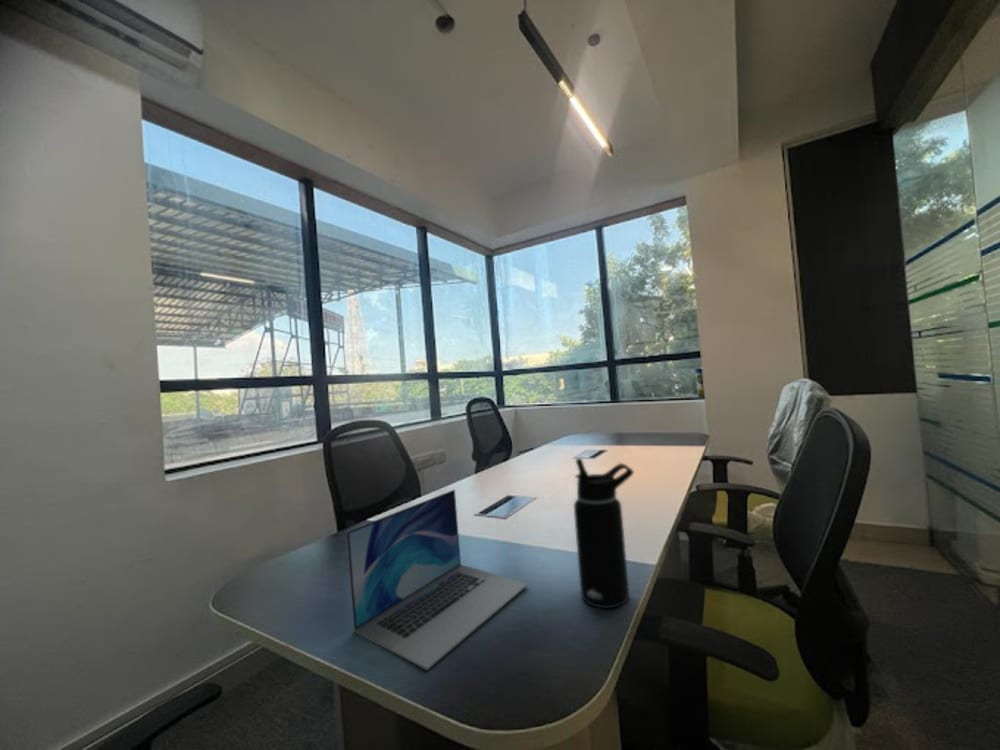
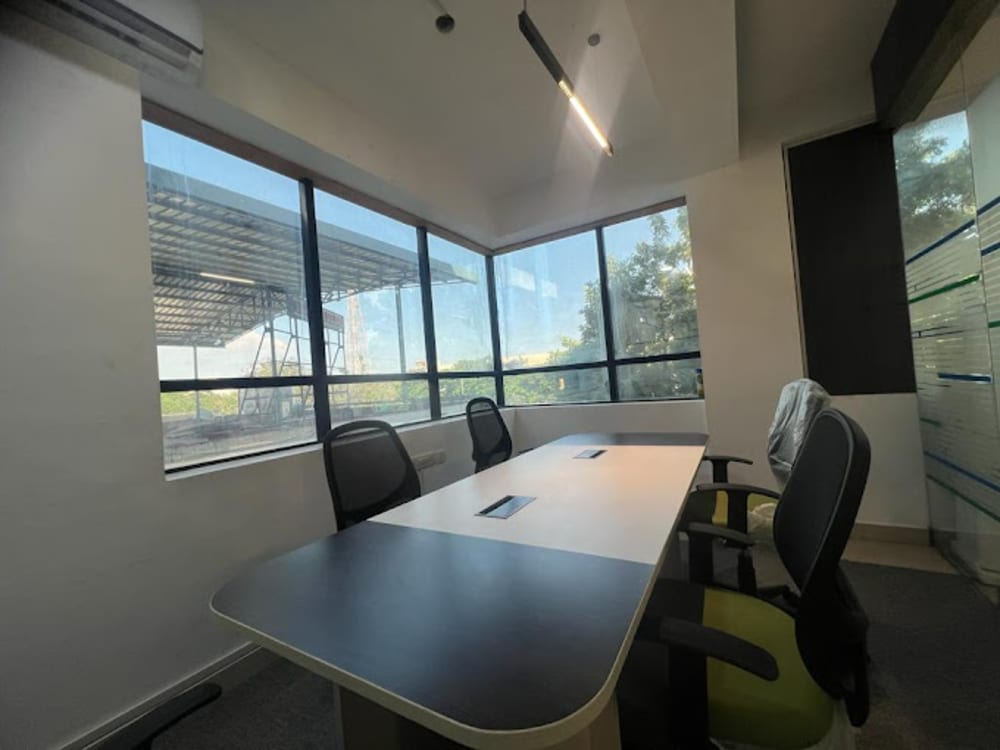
- laptop (443, 560)
- water bottle (605, 525)
